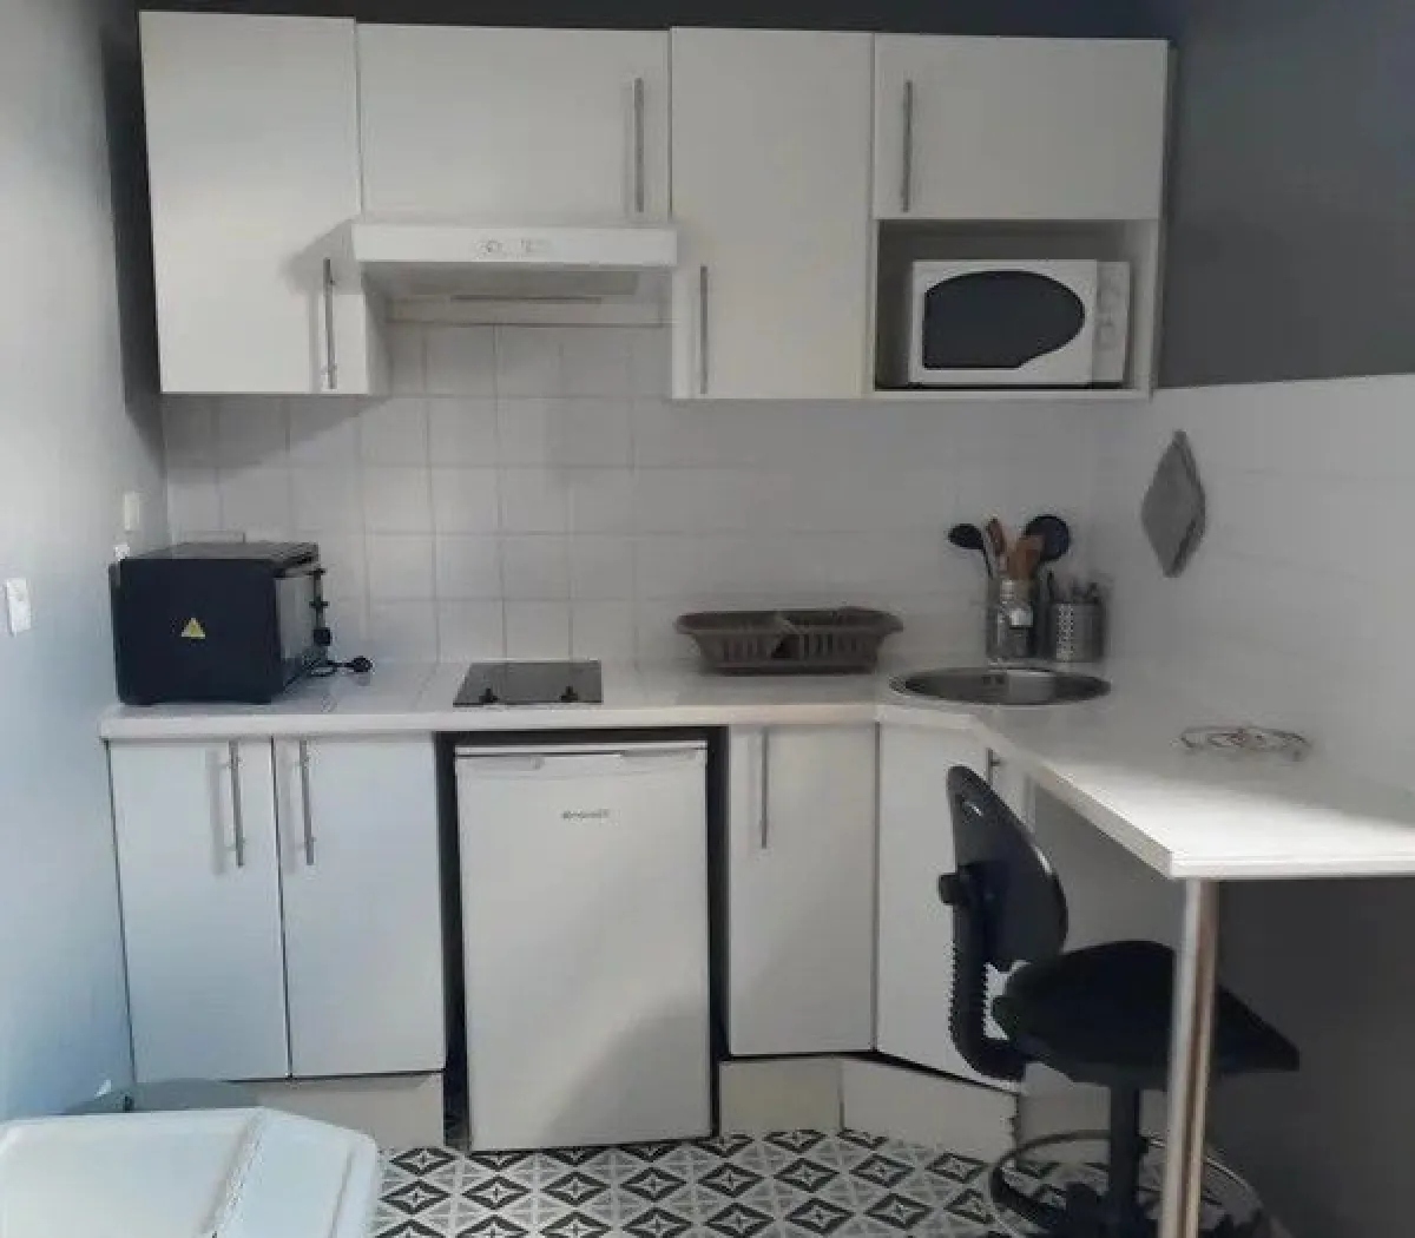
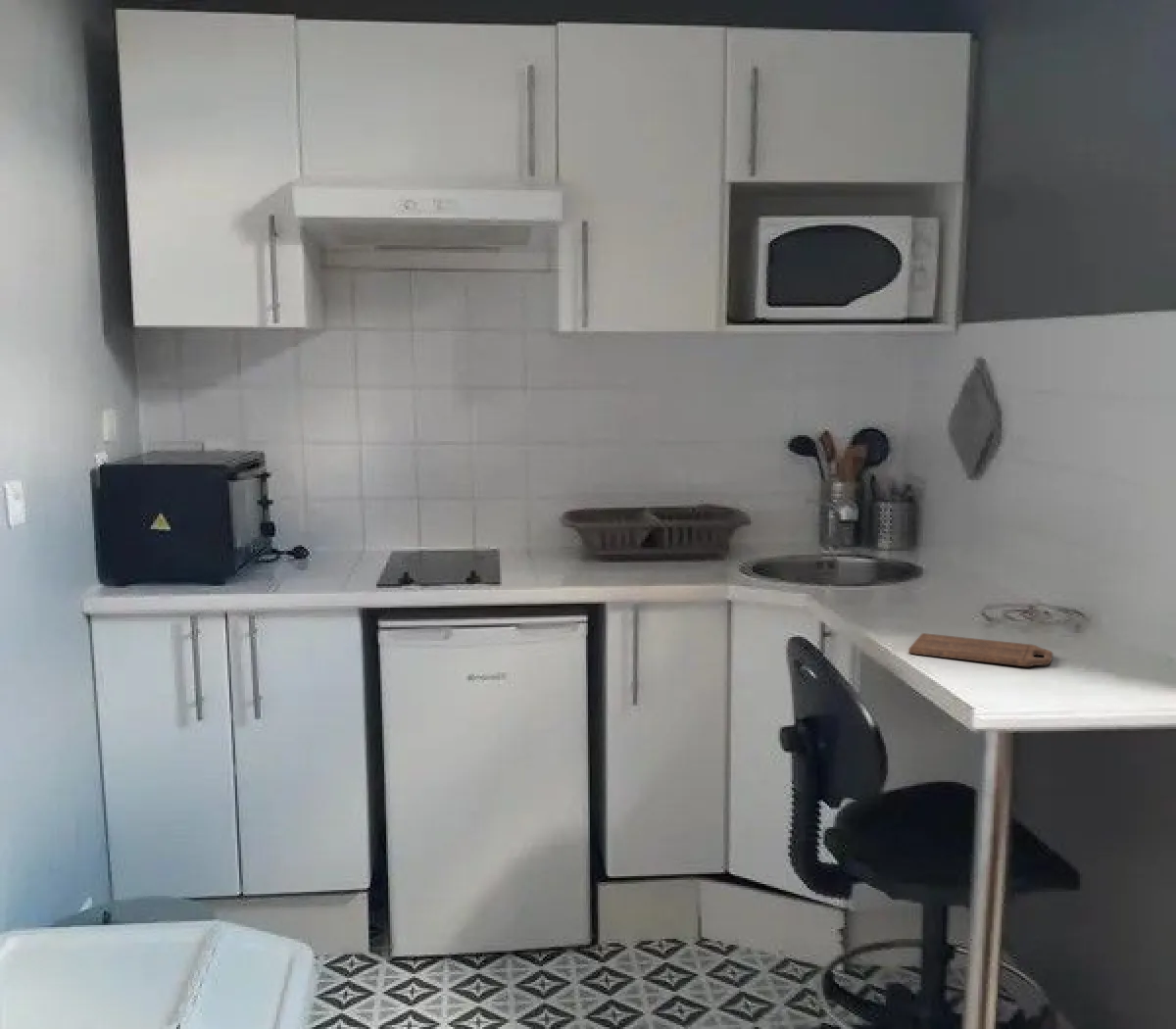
+ cutting board (981, 650)
